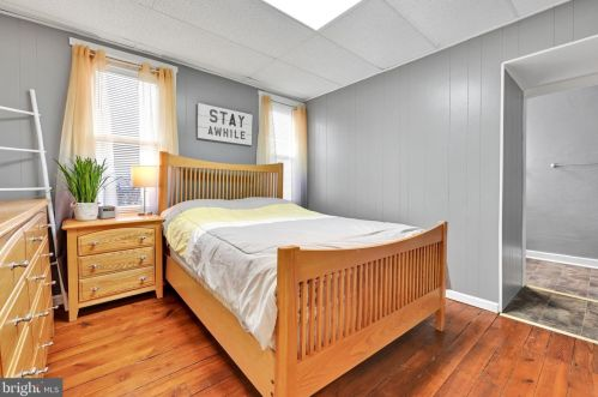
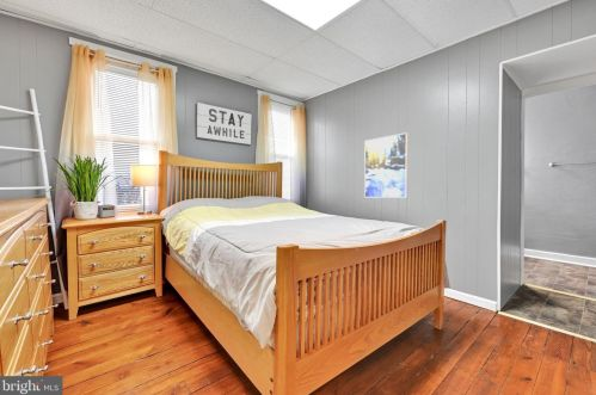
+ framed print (385, 167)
